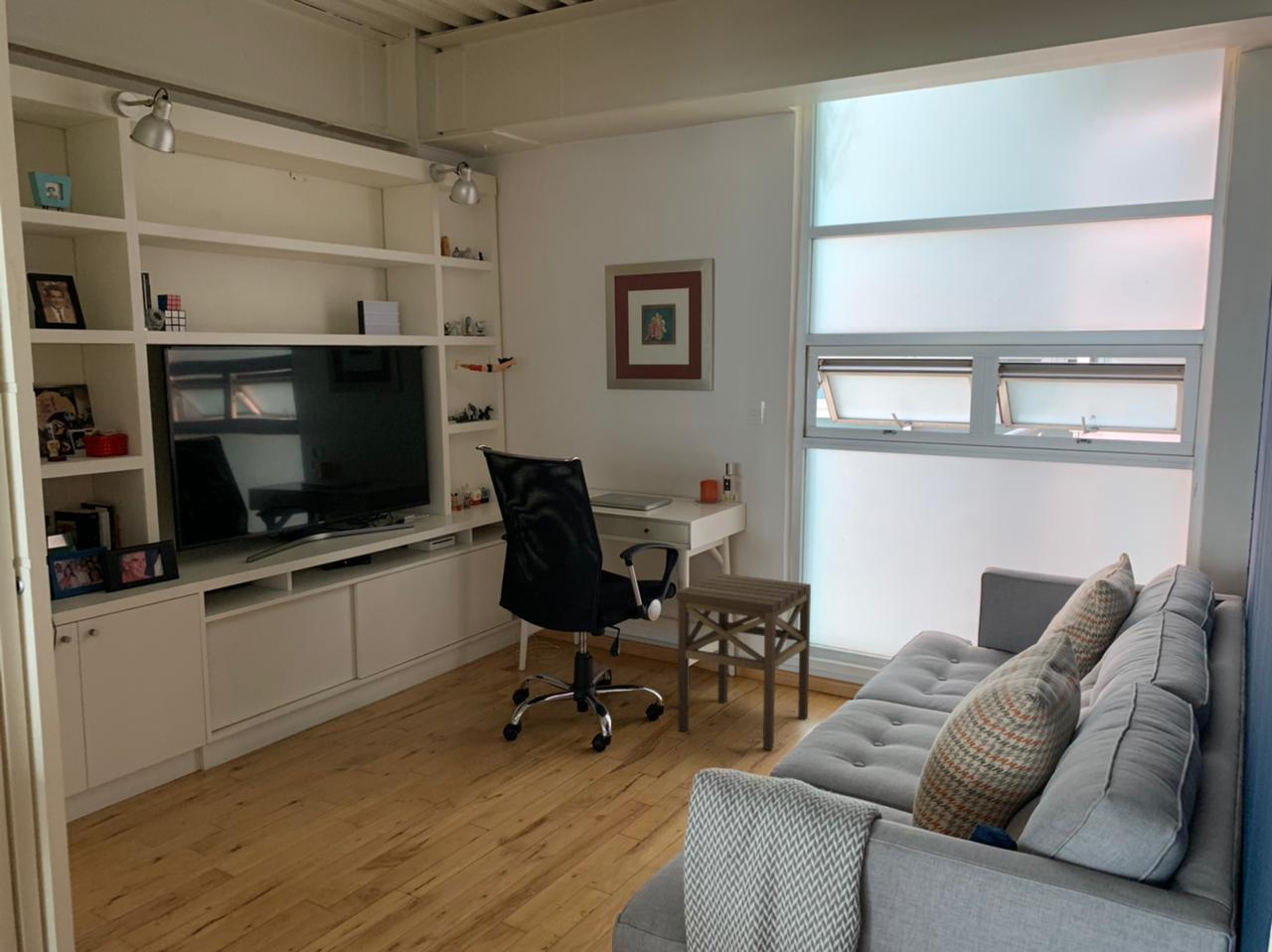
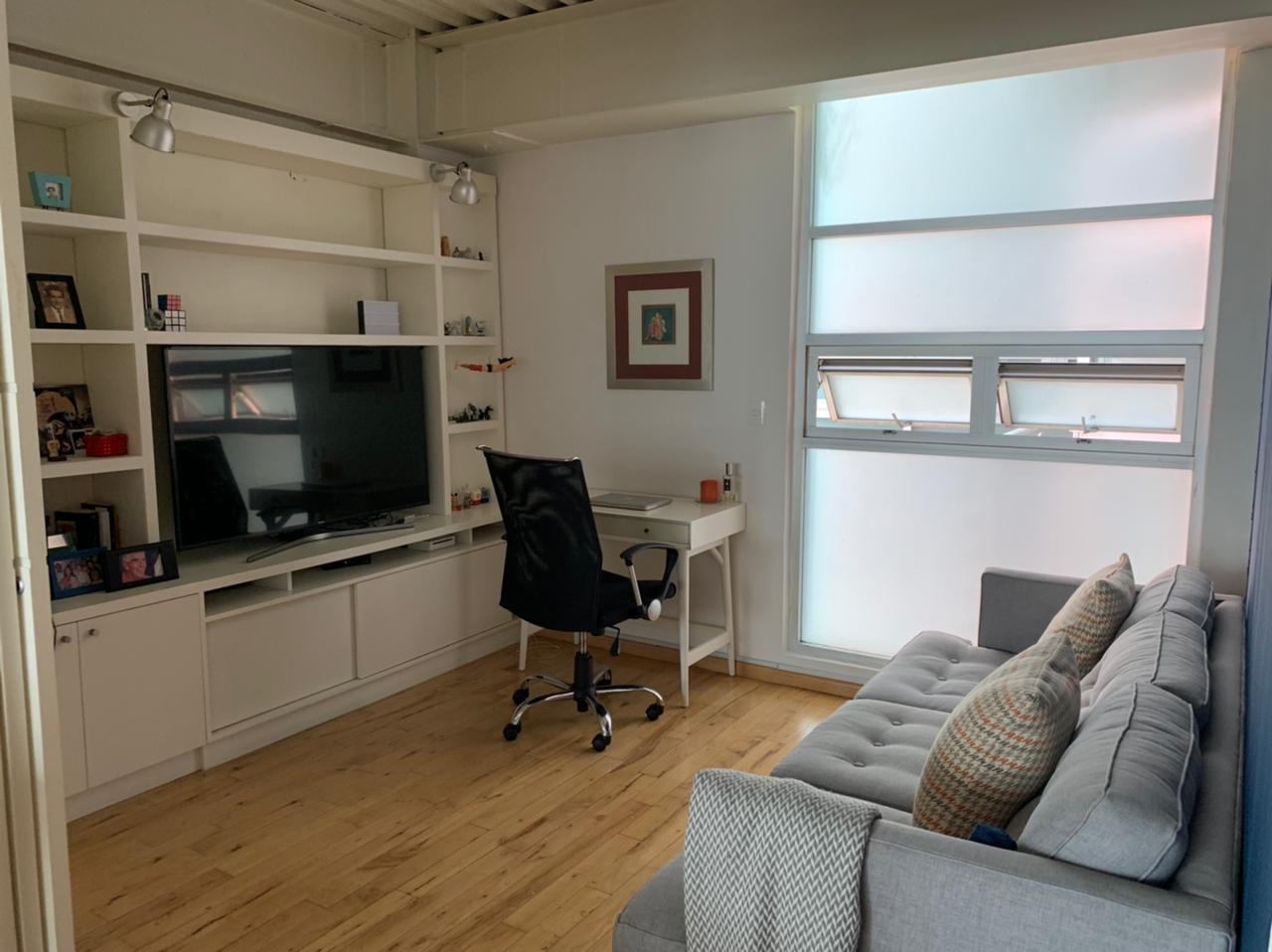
- side table (743, 658)
